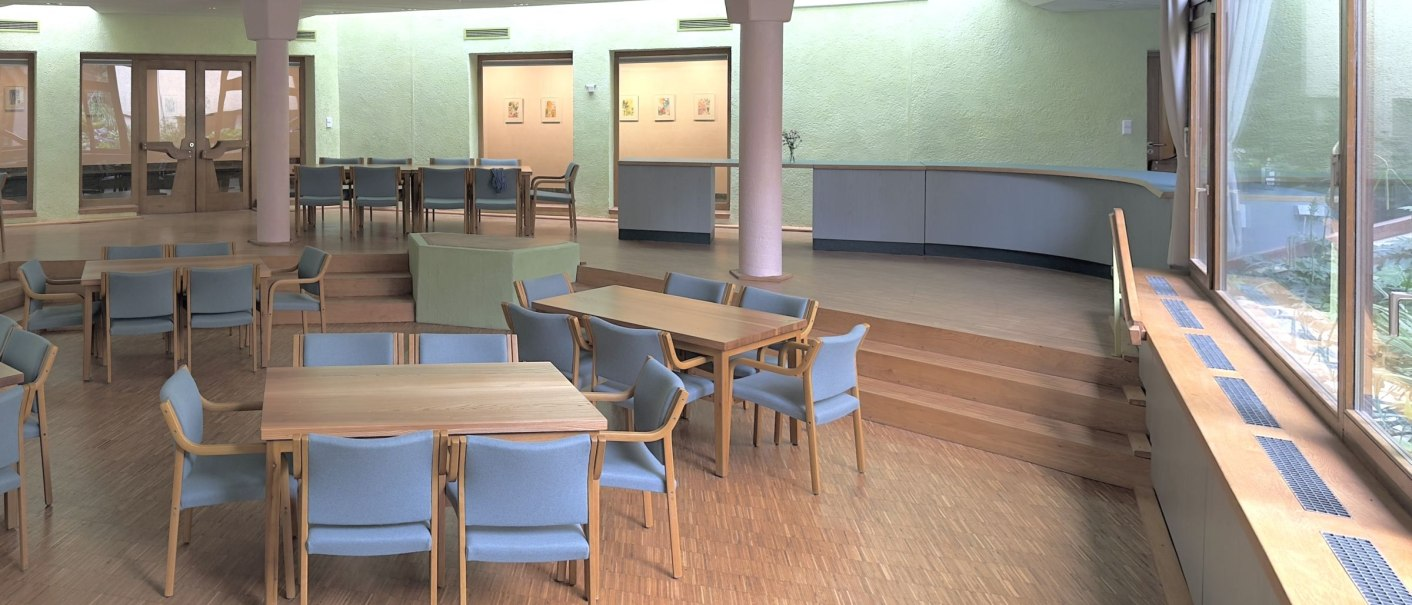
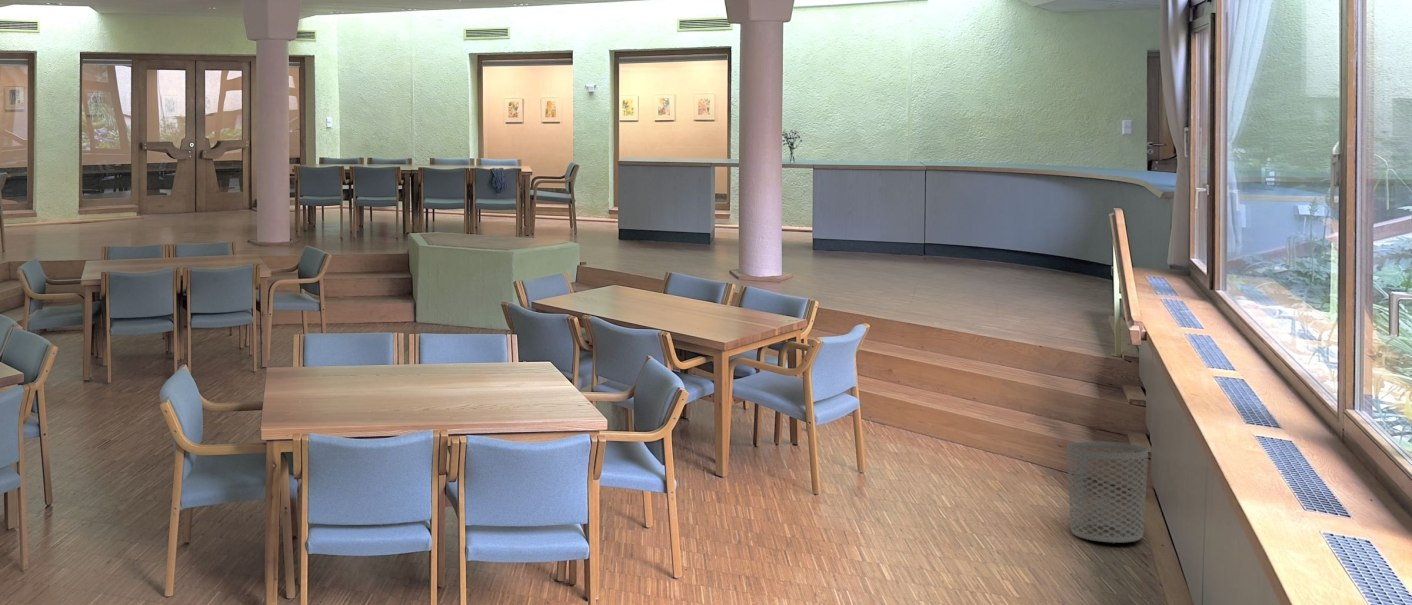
+ waste bin (1106, 491)
